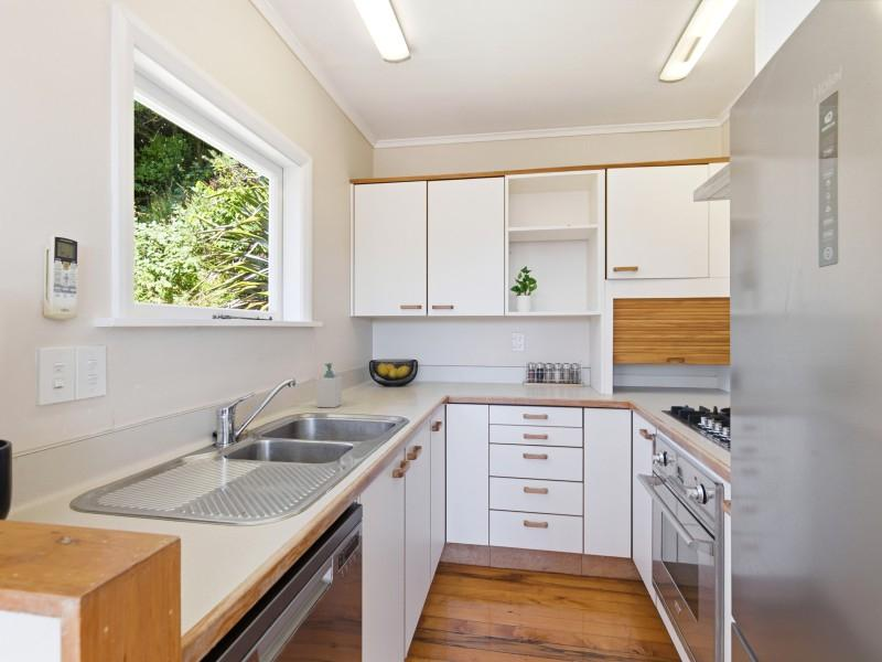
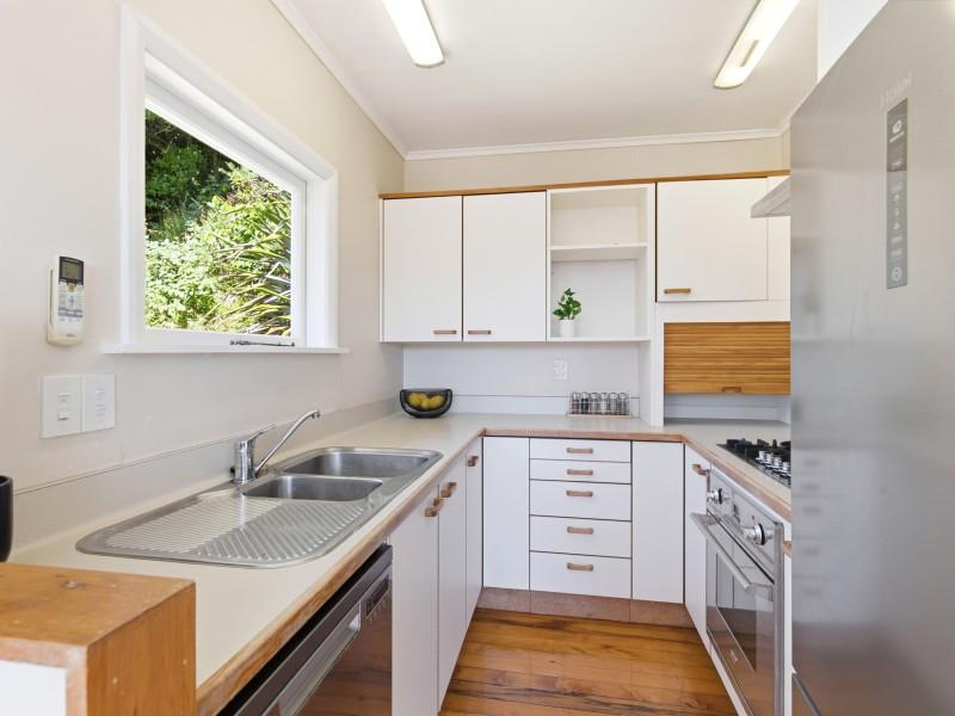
- soap bottle (329, 384)
